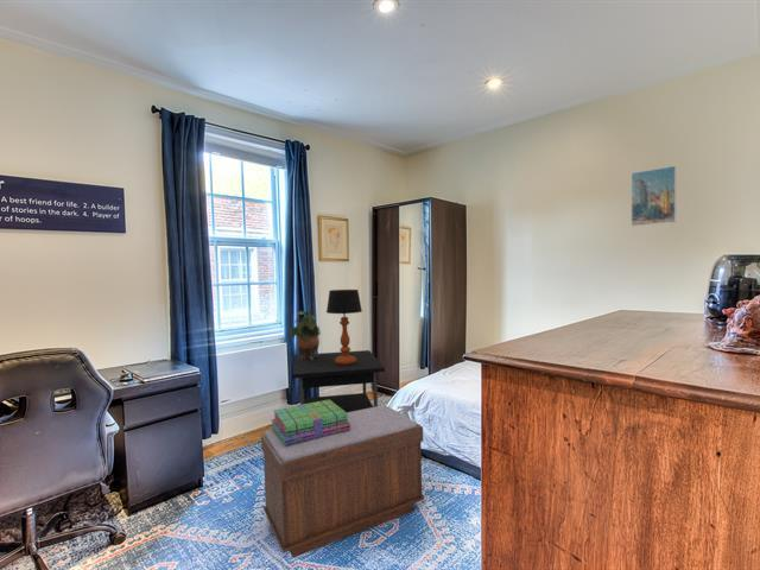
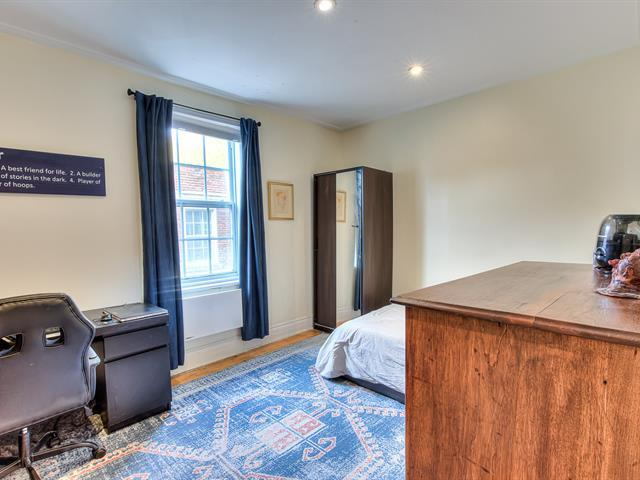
- potted plant (305, 334)
- nightstand (336, 403)
- bench (343, 469)
- stack of books (310, 419)
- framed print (653, 196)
- table lamp (344, 327)
